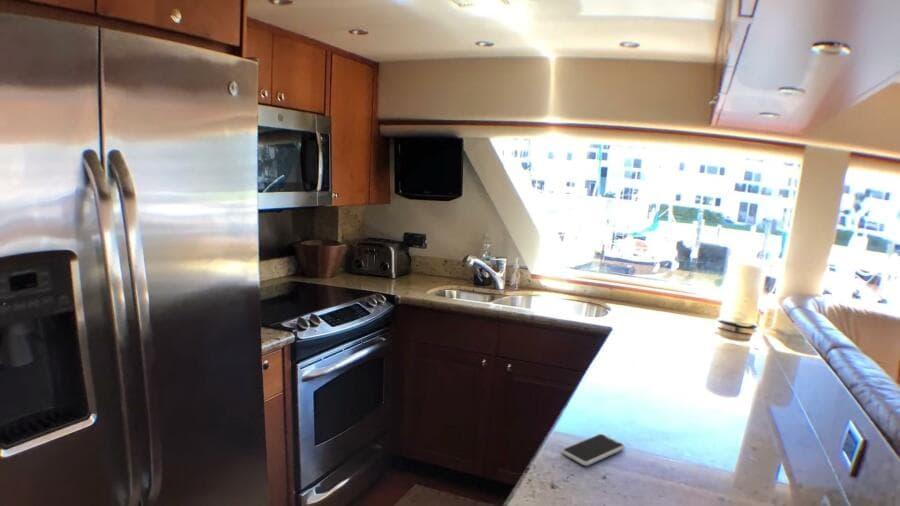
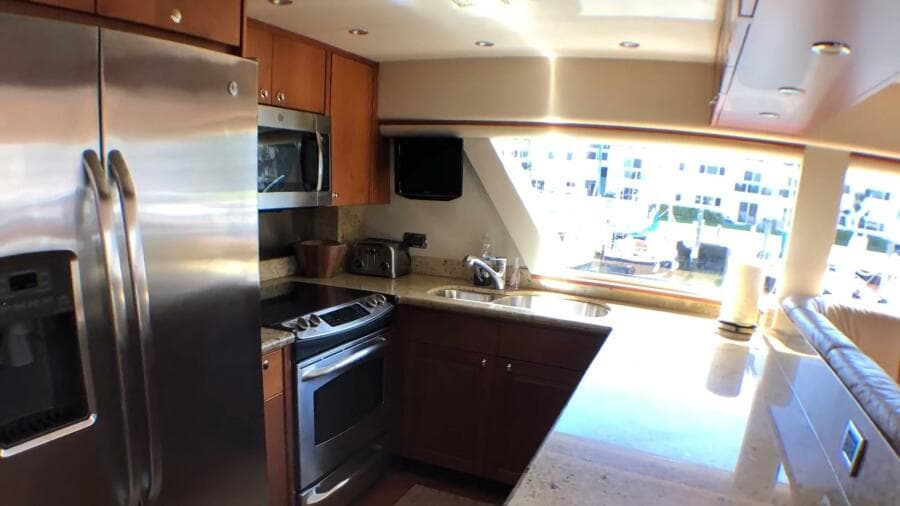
- smartphone (593, 448)
